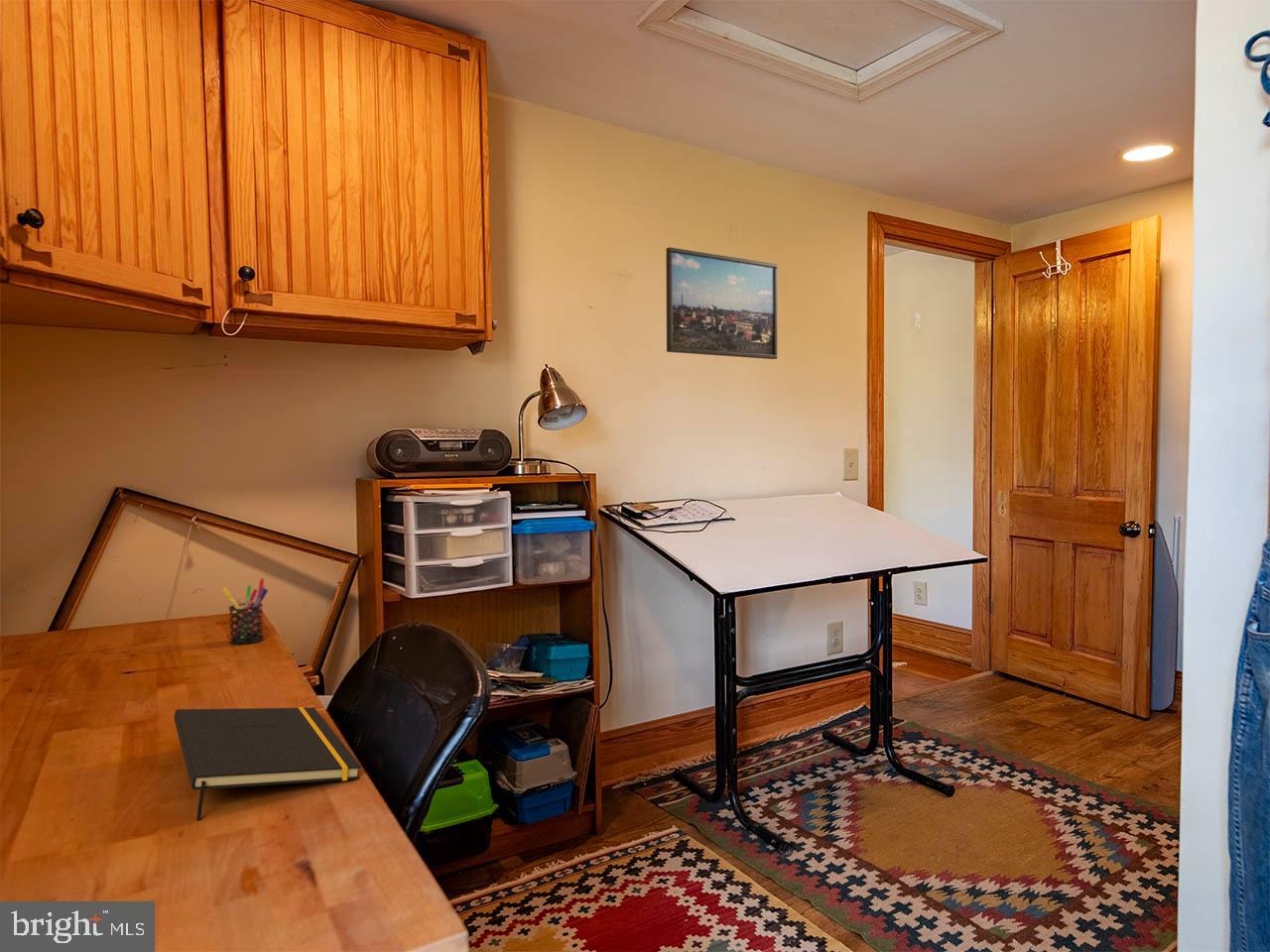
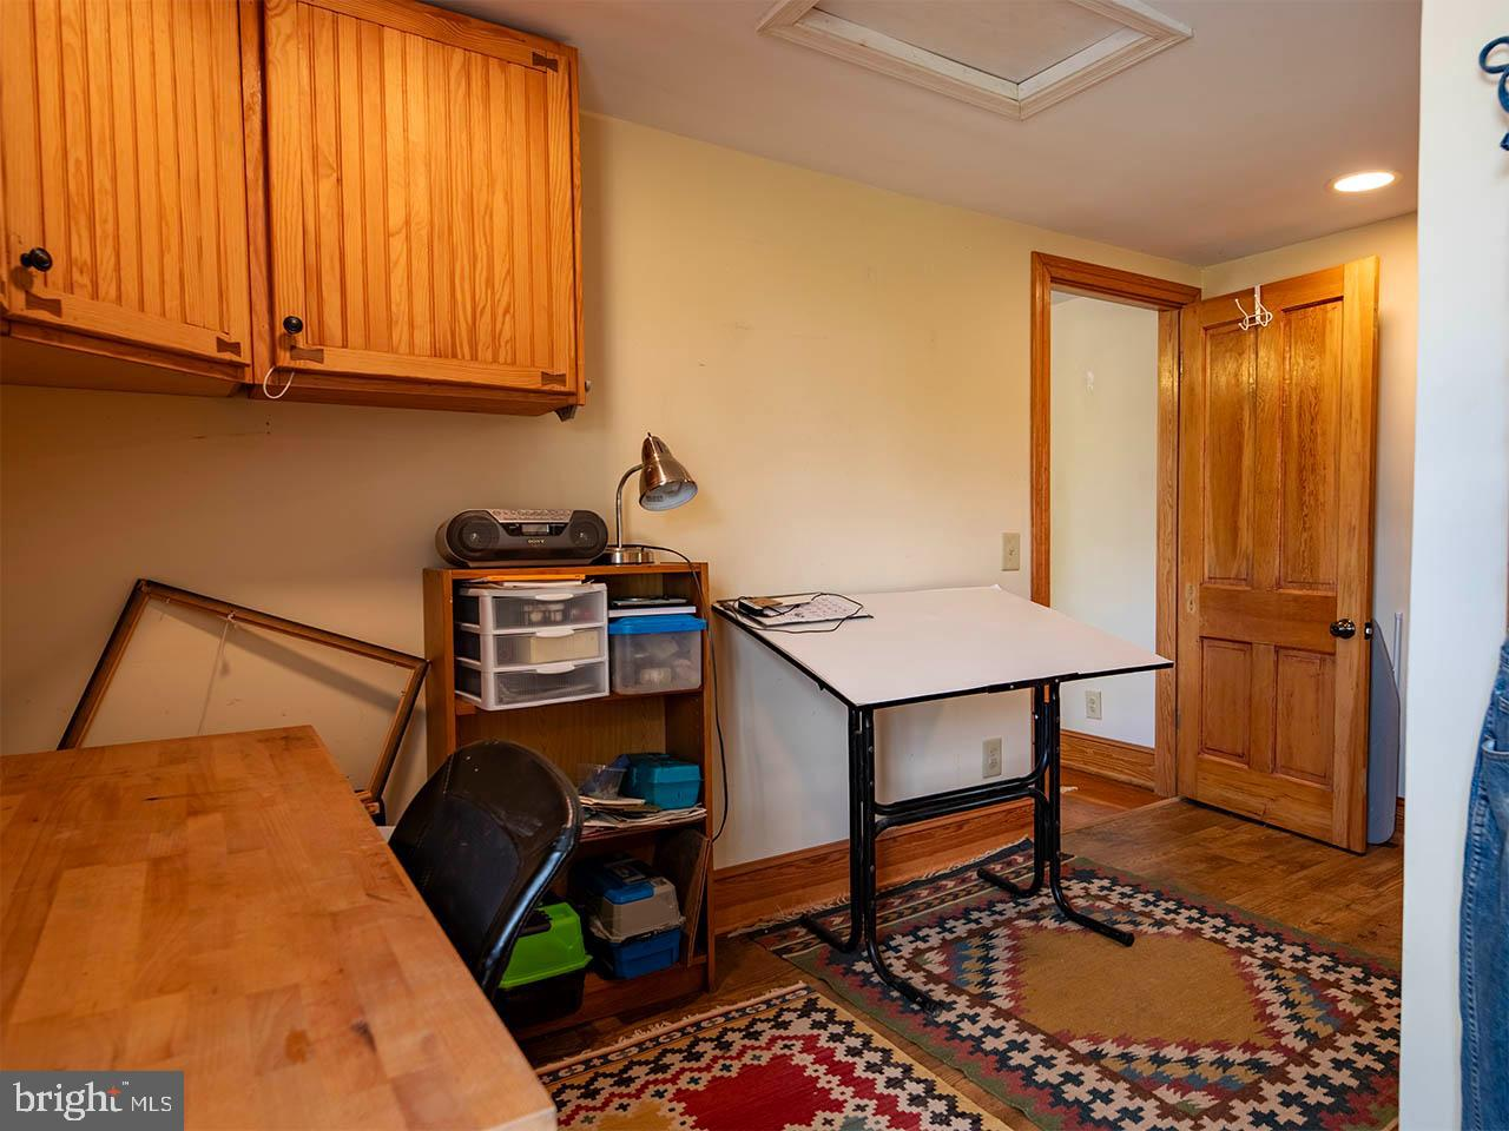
- pen holder (248, 609)
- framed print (724, 305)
- notepad (262, 742)
